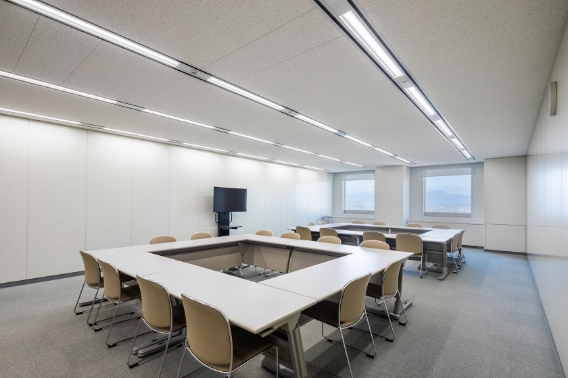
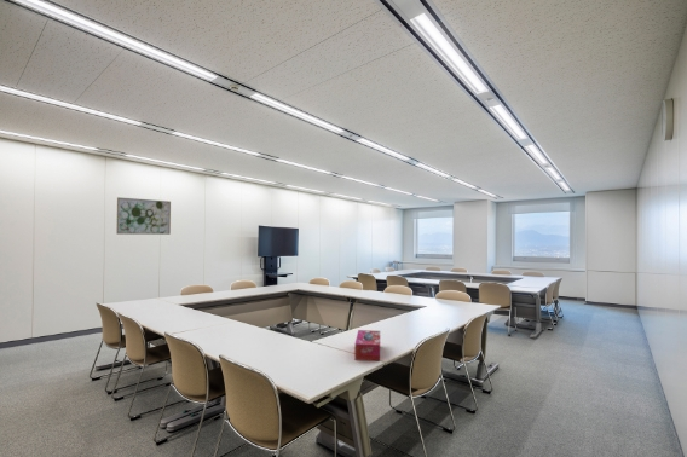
+ tissue box (368, 345)
+ wall art (145, 216)
